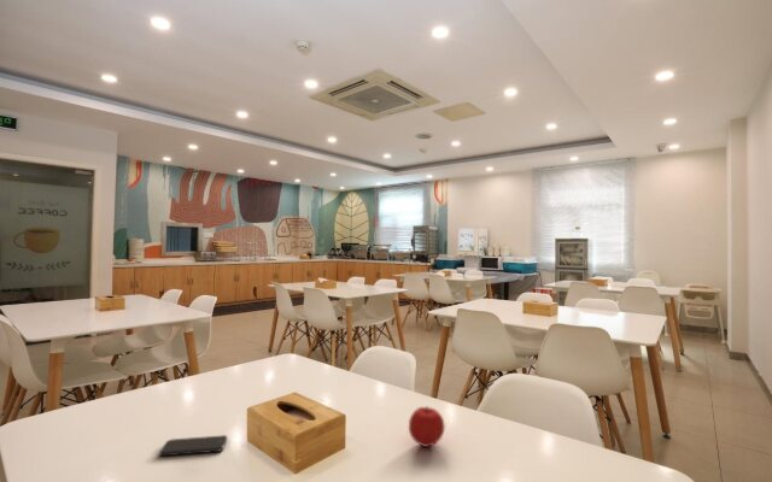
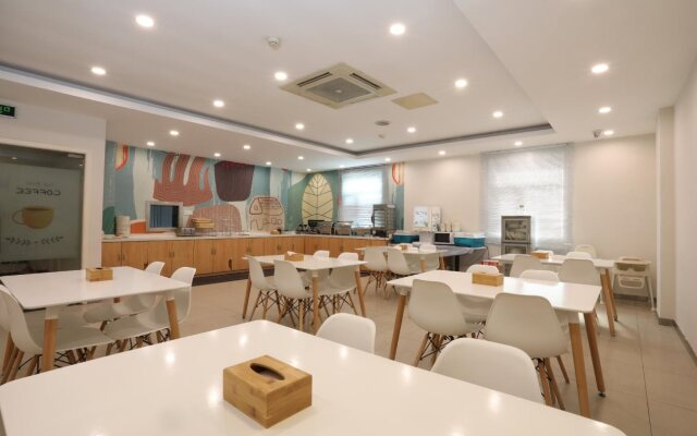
- fruit (426, 425)
- smartphone (194, 445)
